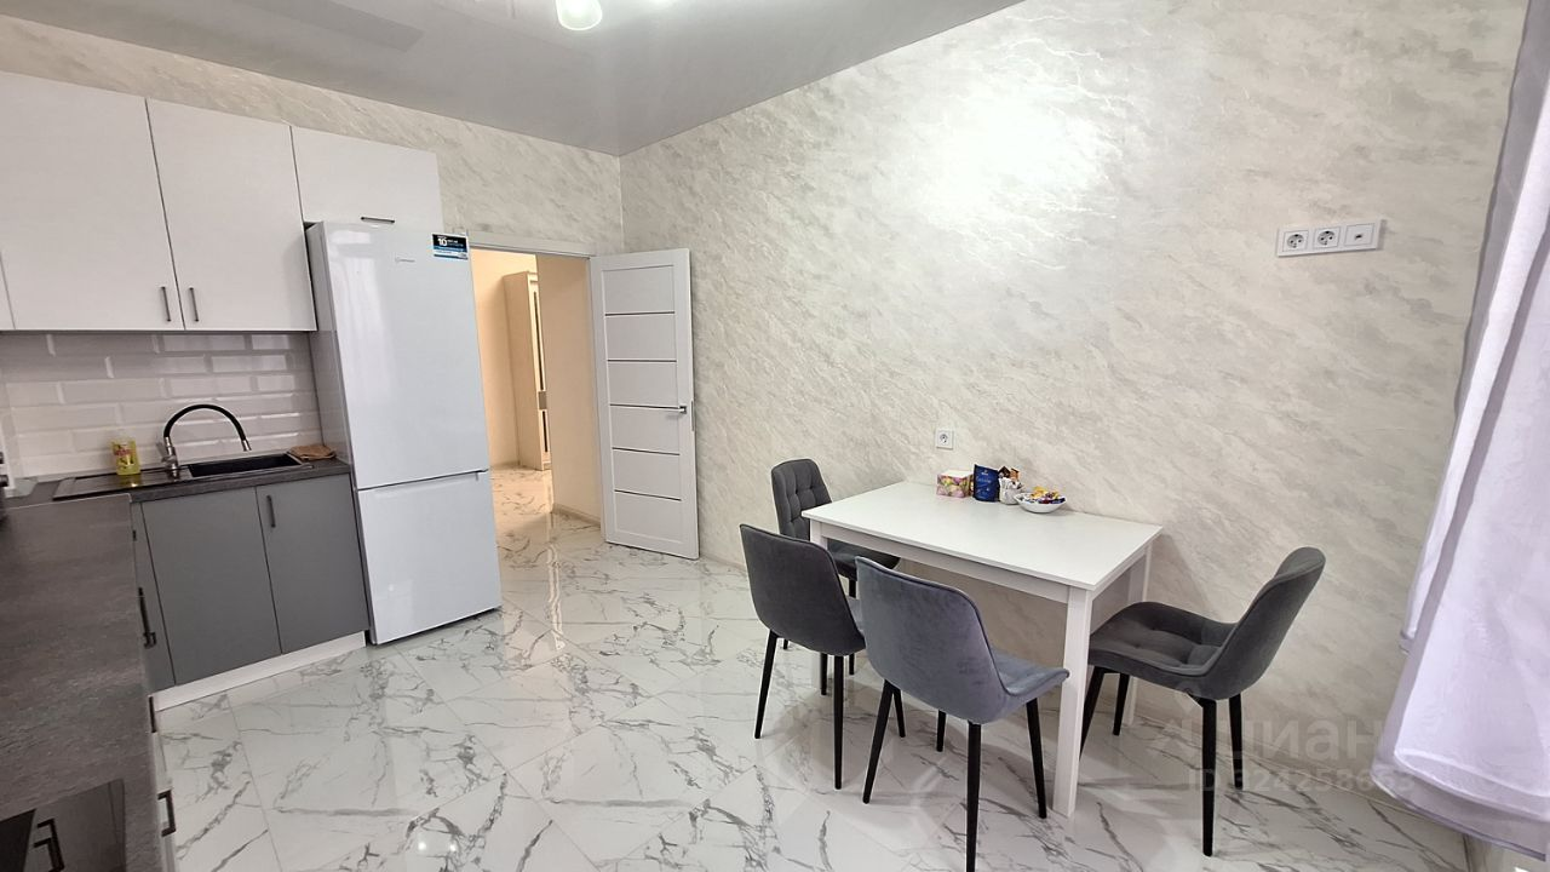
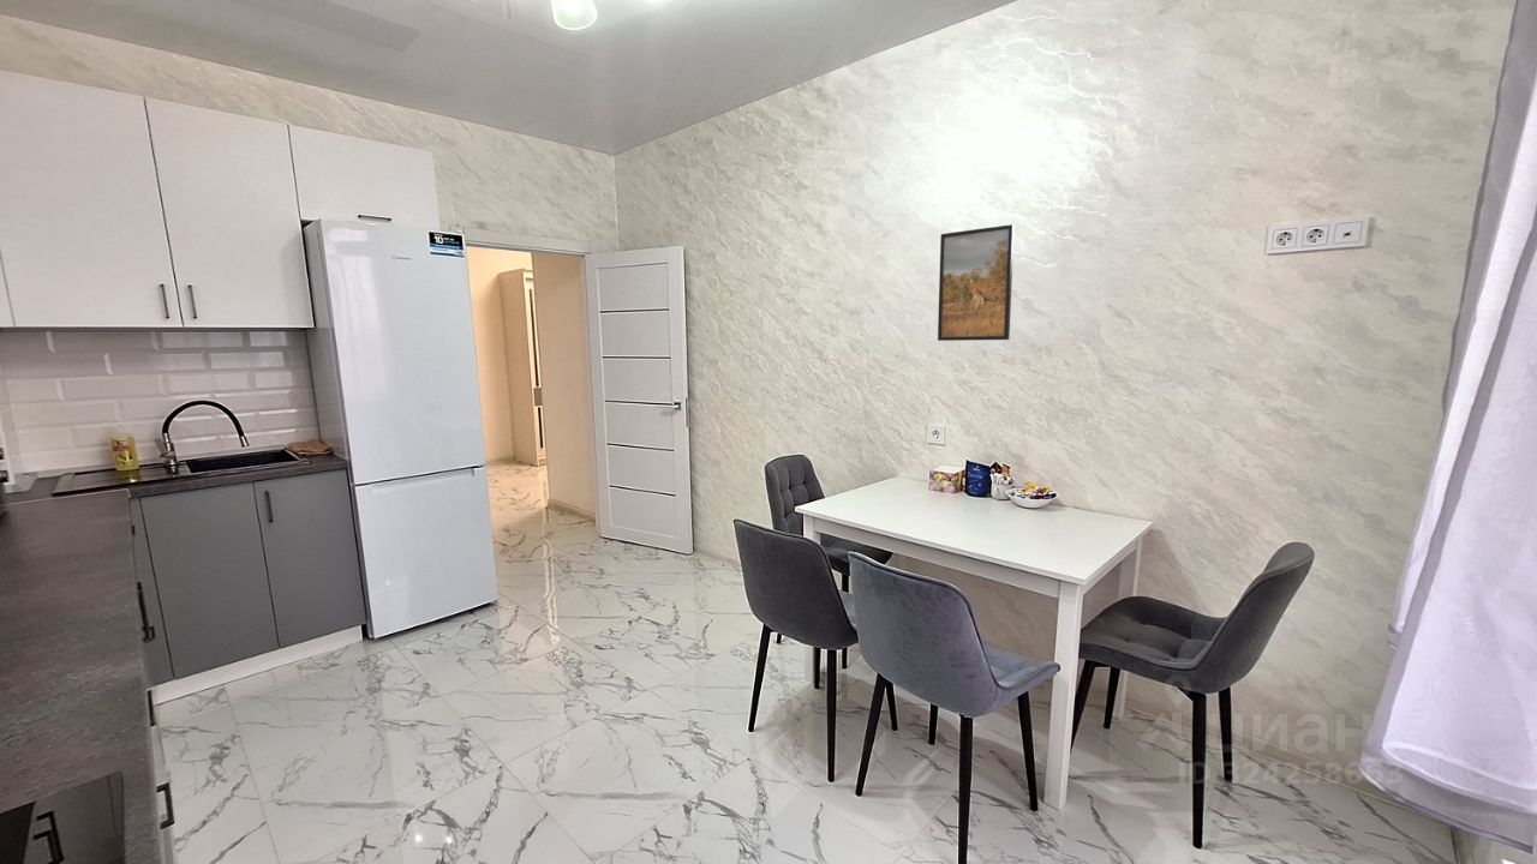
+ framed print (974, 284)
